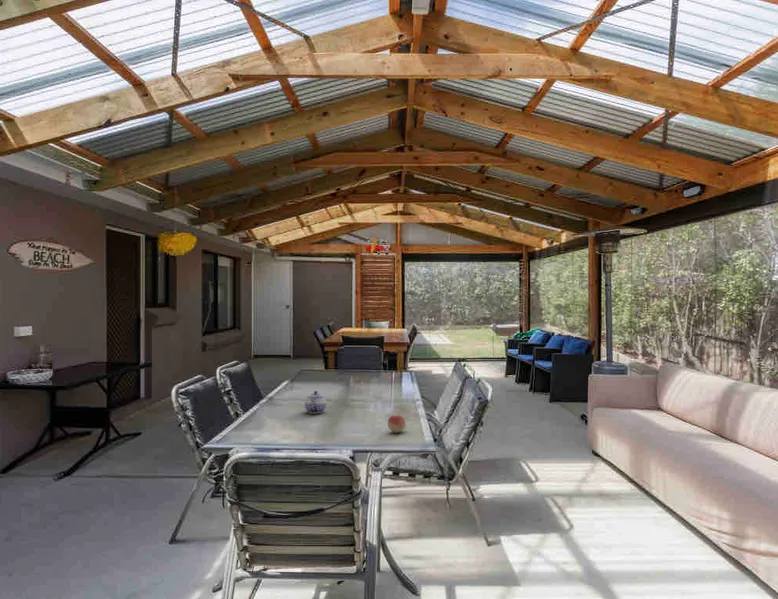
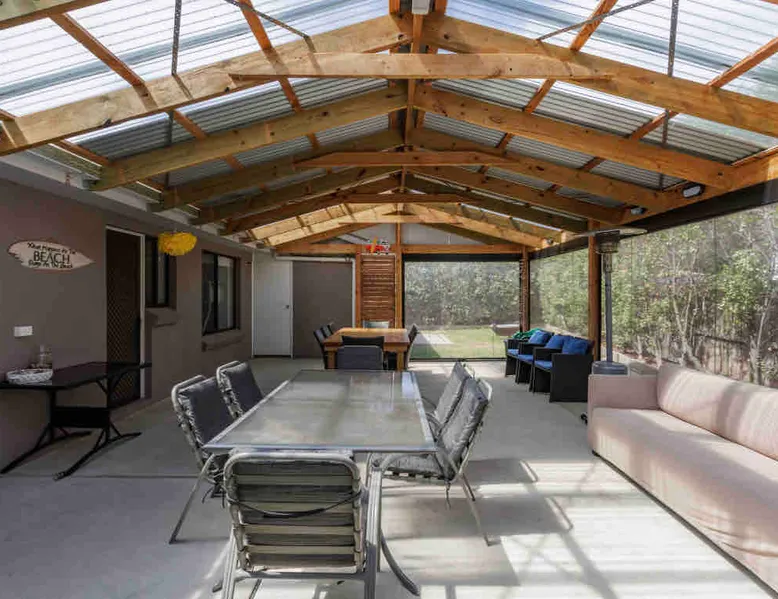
- teapot (315, 401)
- fruit (396, 423)
